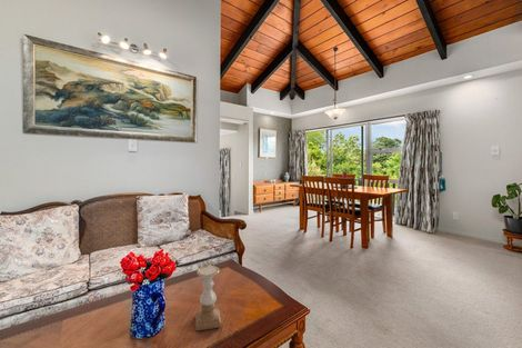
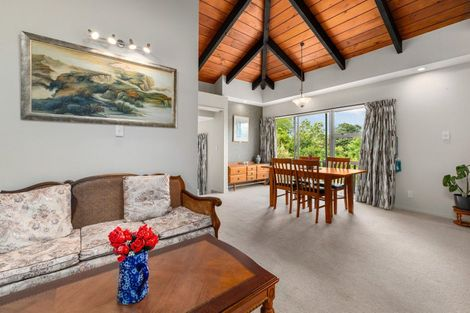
- candle holder (208, 296)
